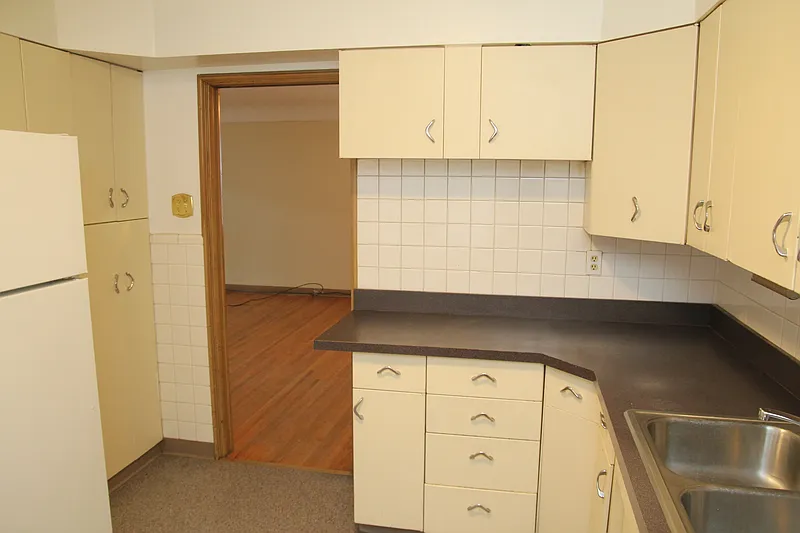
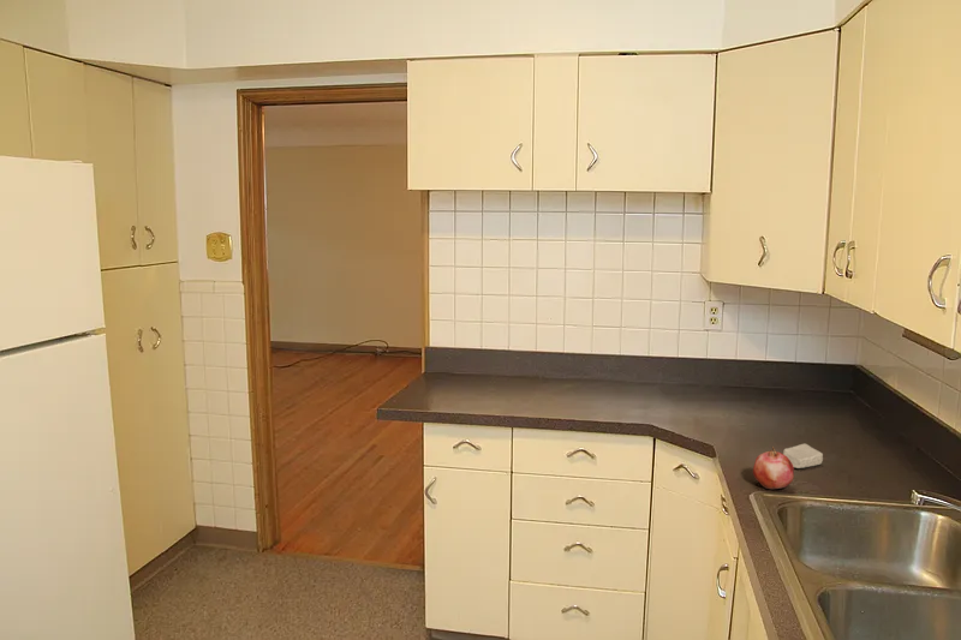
+ fruit (772, 466)
+ soap bar (800, 455)
